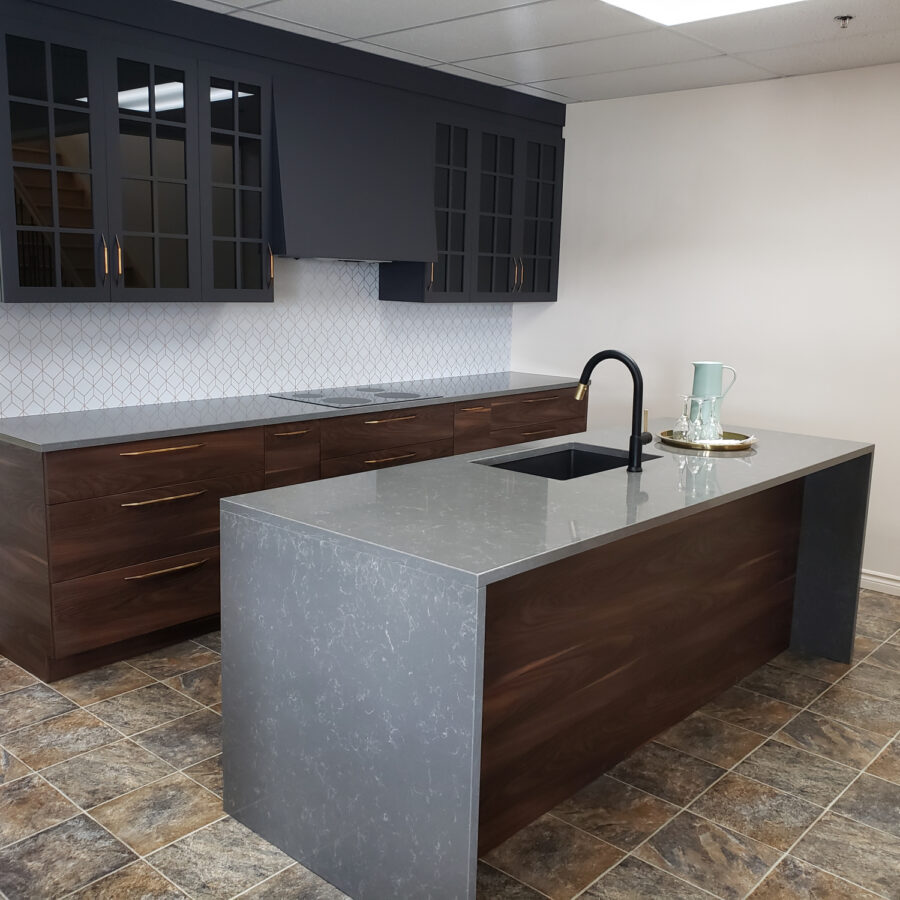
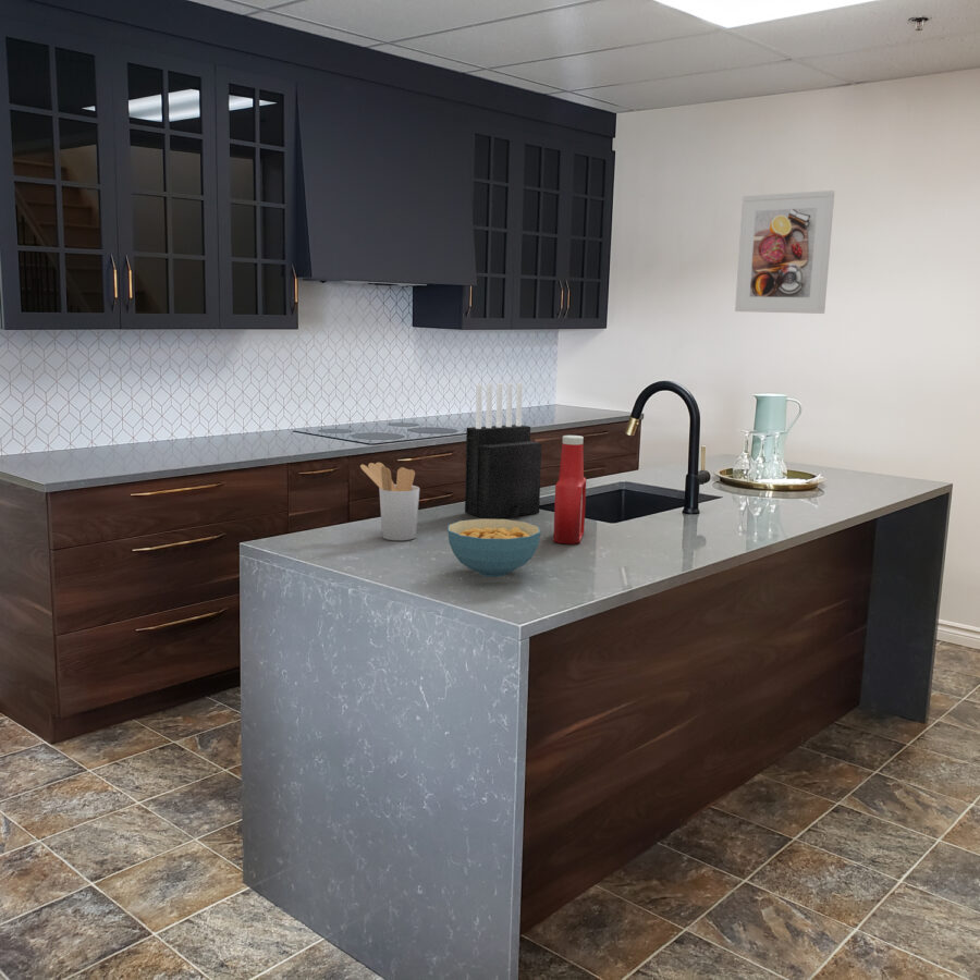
+ cereal bowl (493, 551)
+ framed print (782, 253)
+ soap bottle (571, 487)
+ knife block (506, 450)
+ utensil holder (390, 499)
